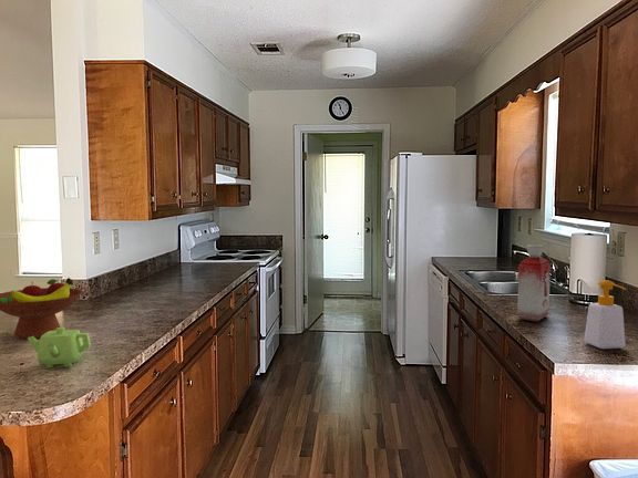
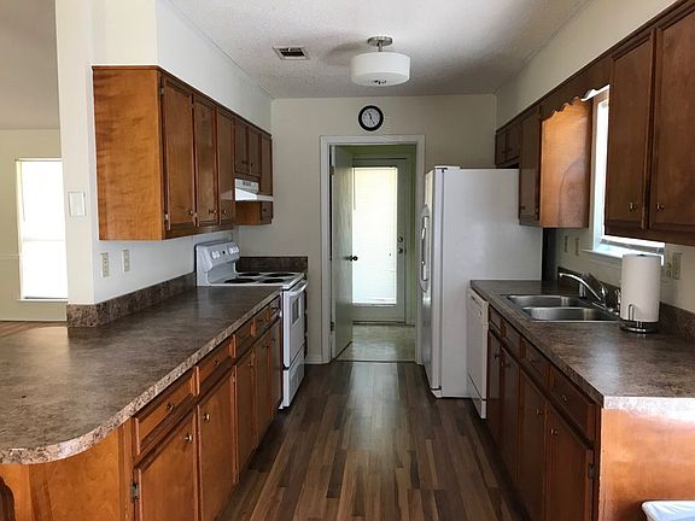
- bottle (534, 281)
- soap bottle (609, 314)
- teapot (58, 346)
- fruit bowl (37, 306)
